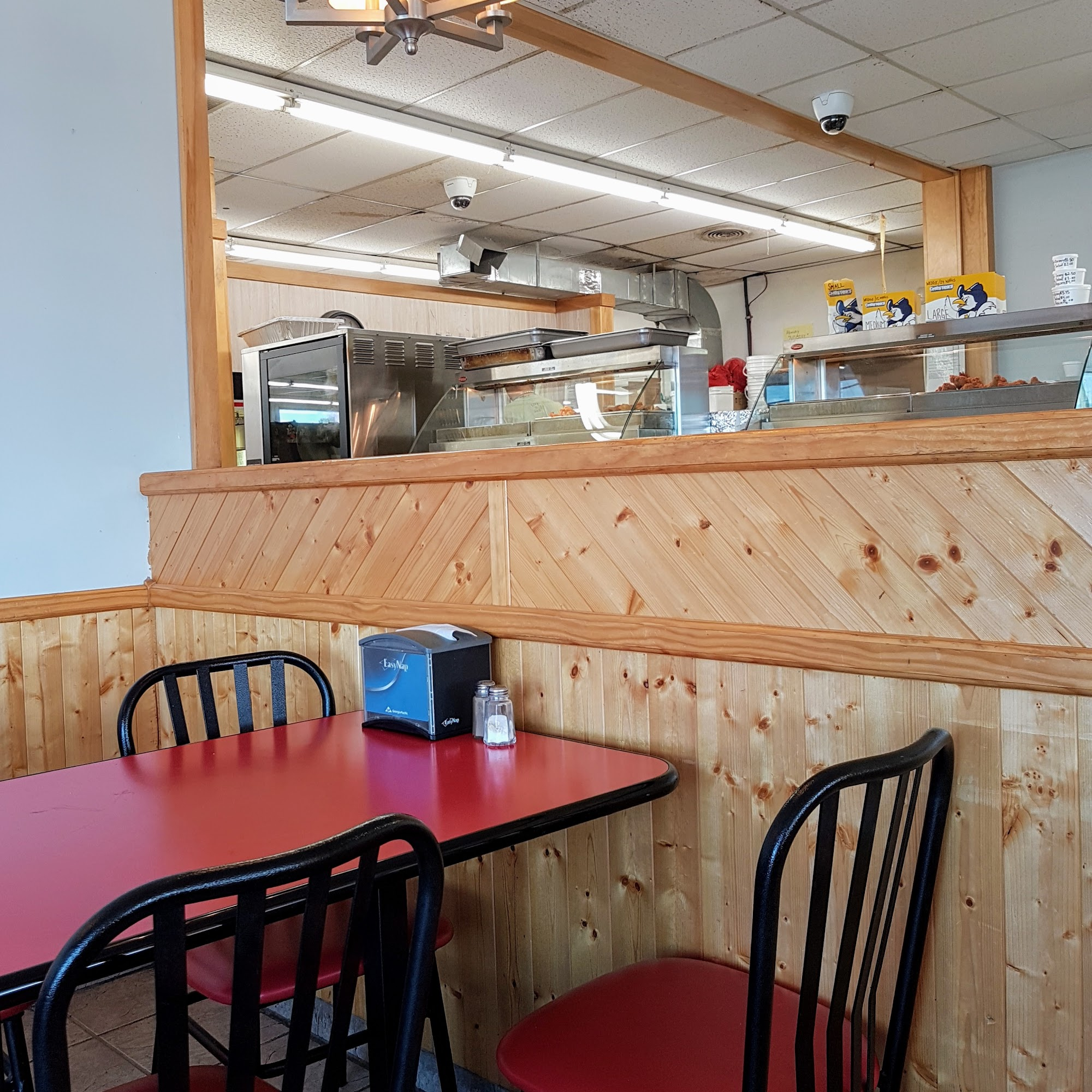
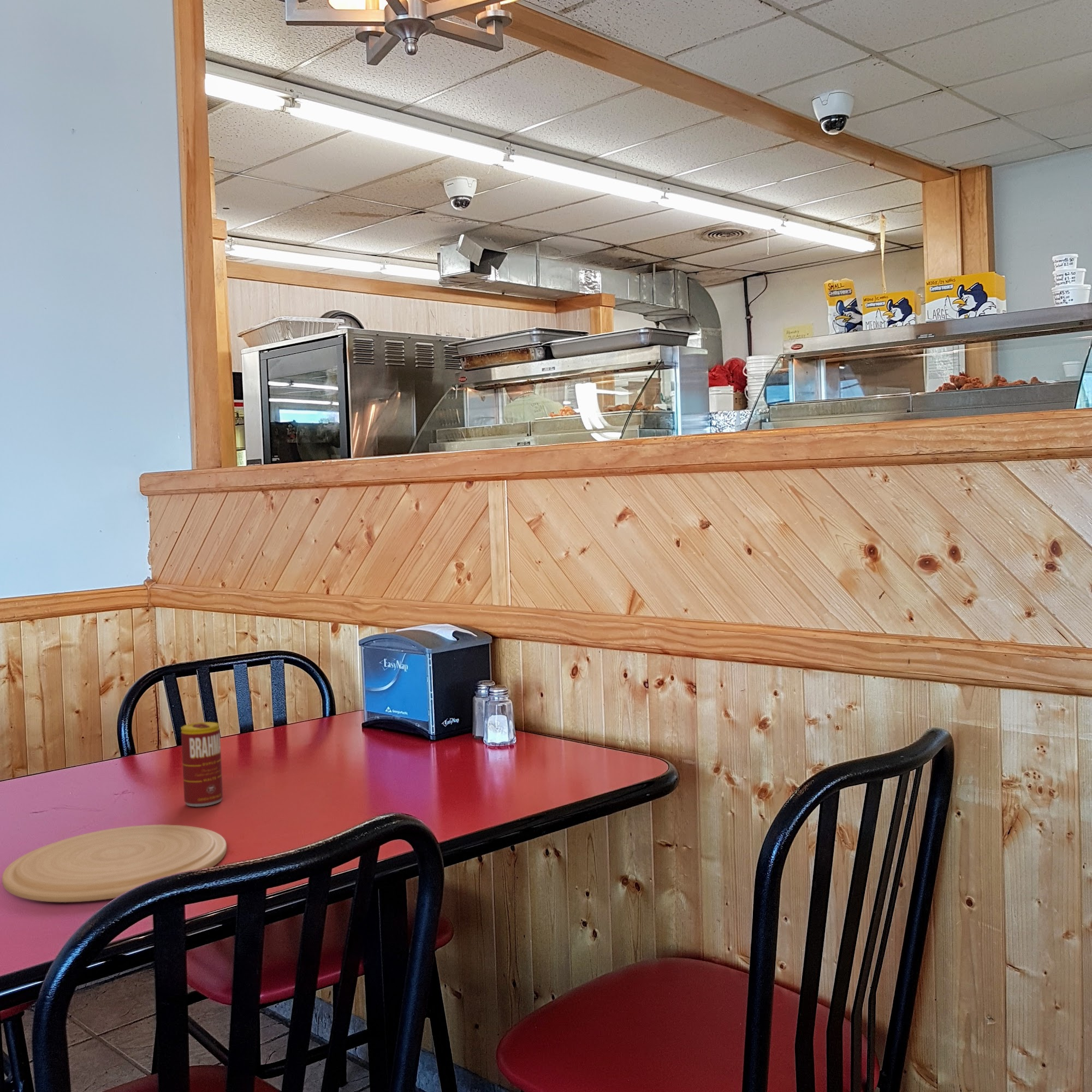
+ beverage can (202, 763)
+ plate (118, 858)
